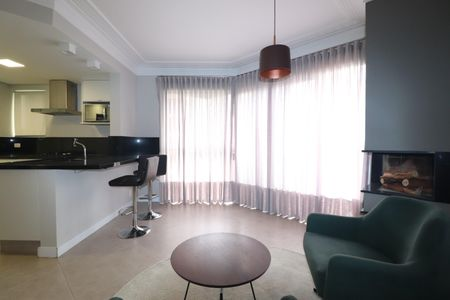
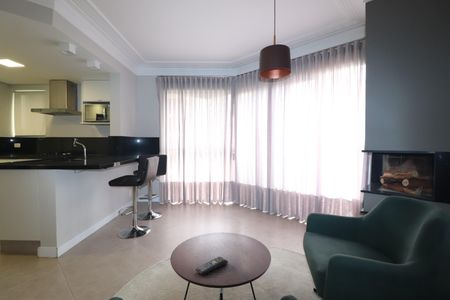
+ remote control (212, 265)
